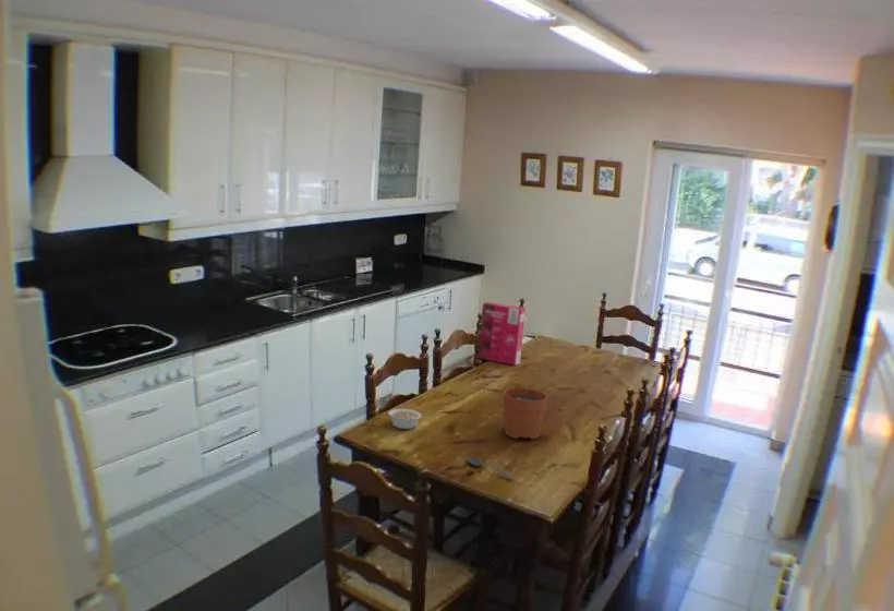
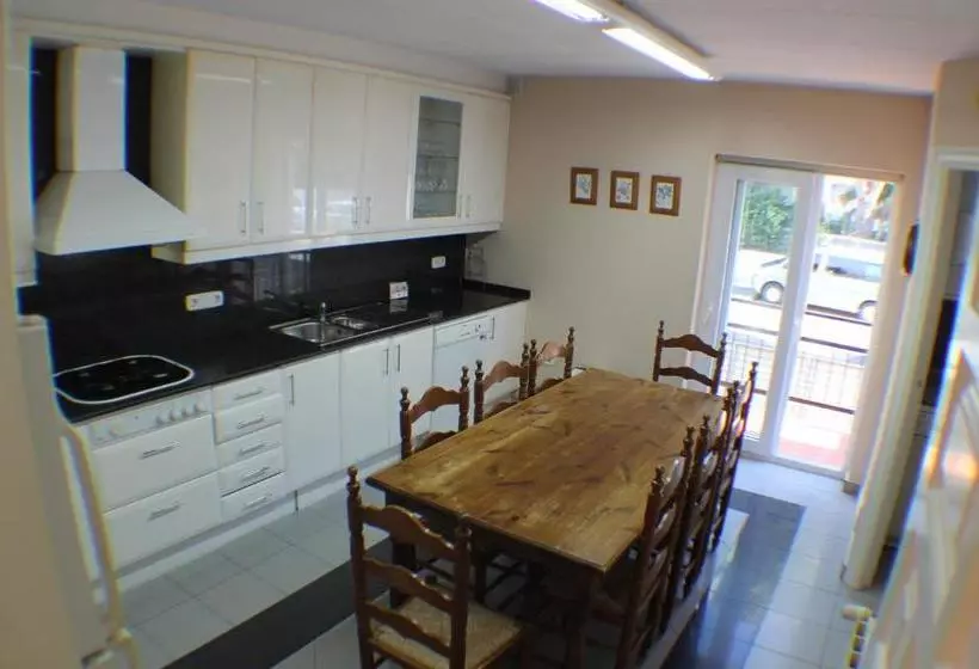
- cereal box (500, 333)
- soupspoon (491, 466)
- plant pot (524, 404)
- legume (406, 418)
